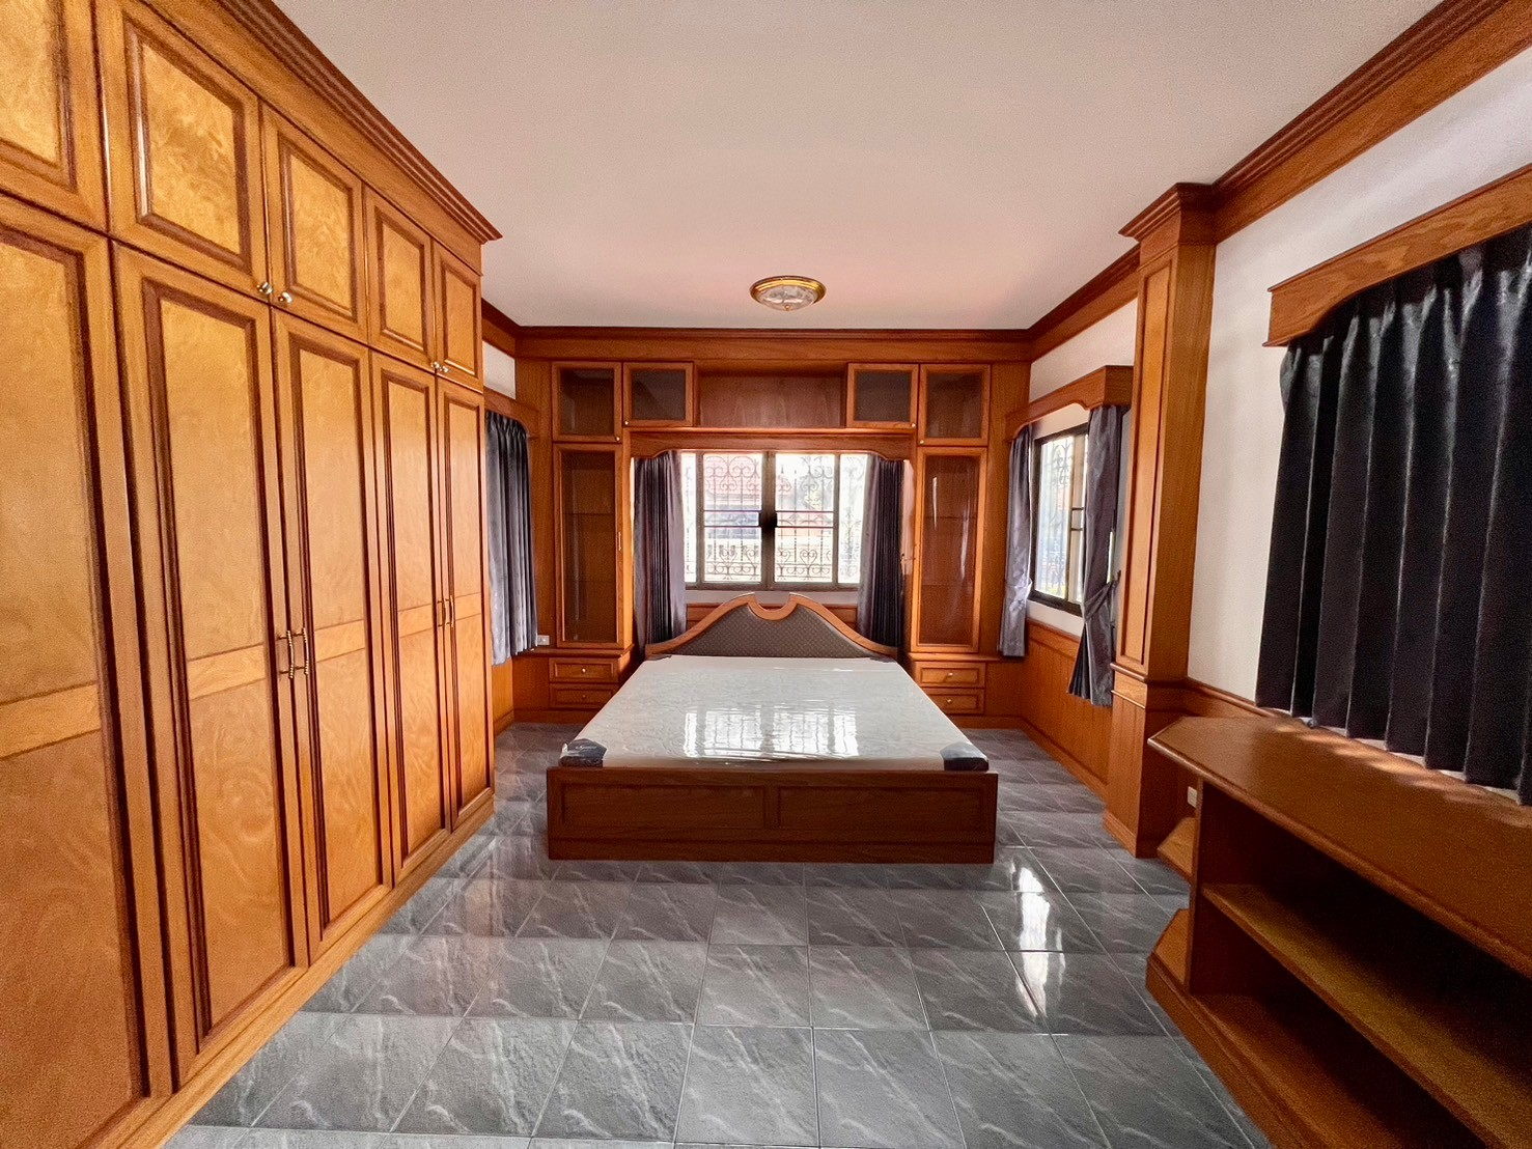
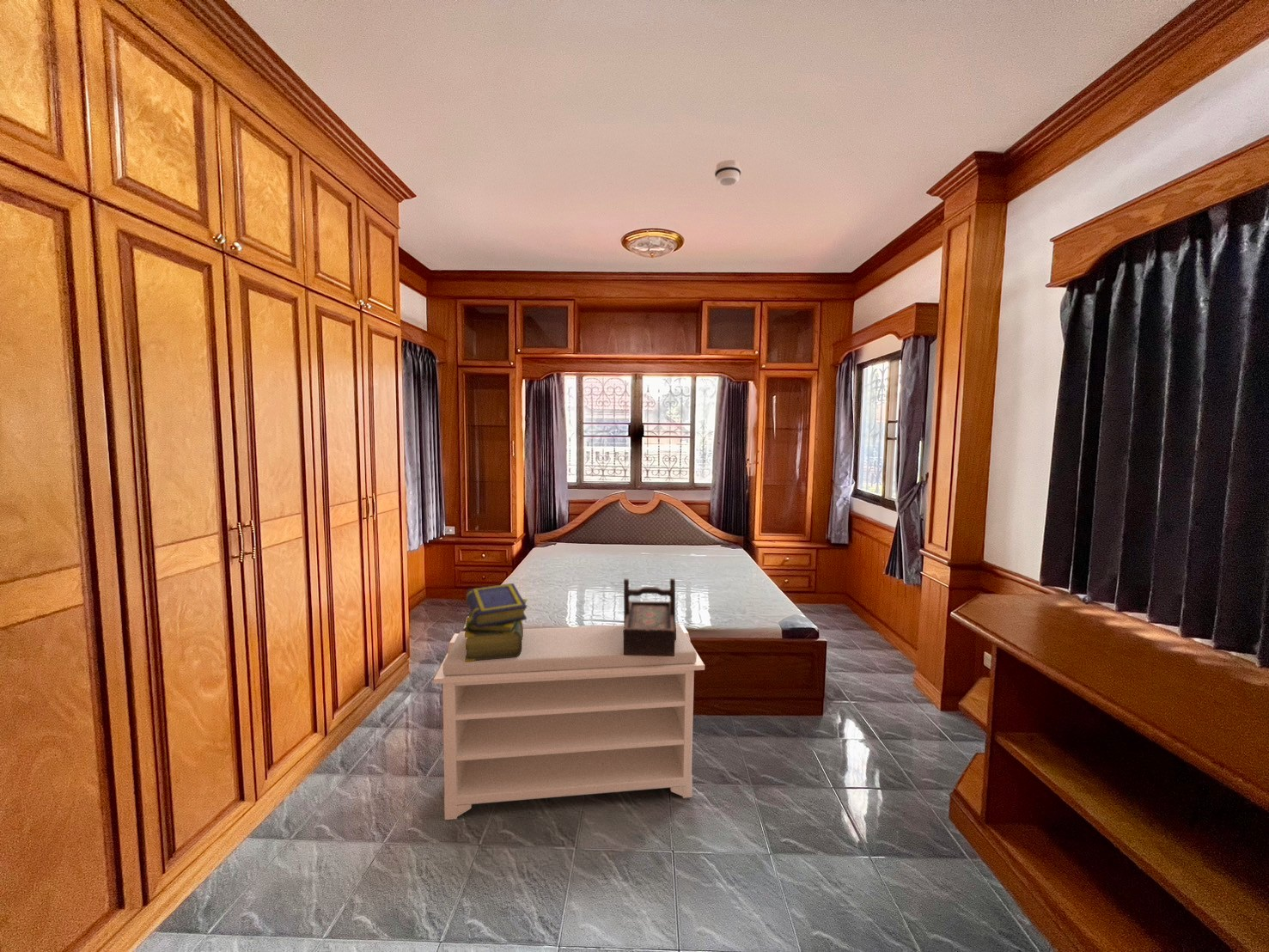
+ smoke detector (728, 174)
+ bench (572, 711)
+ decorative box (650, 608)
+ stack of books (497, 619)
